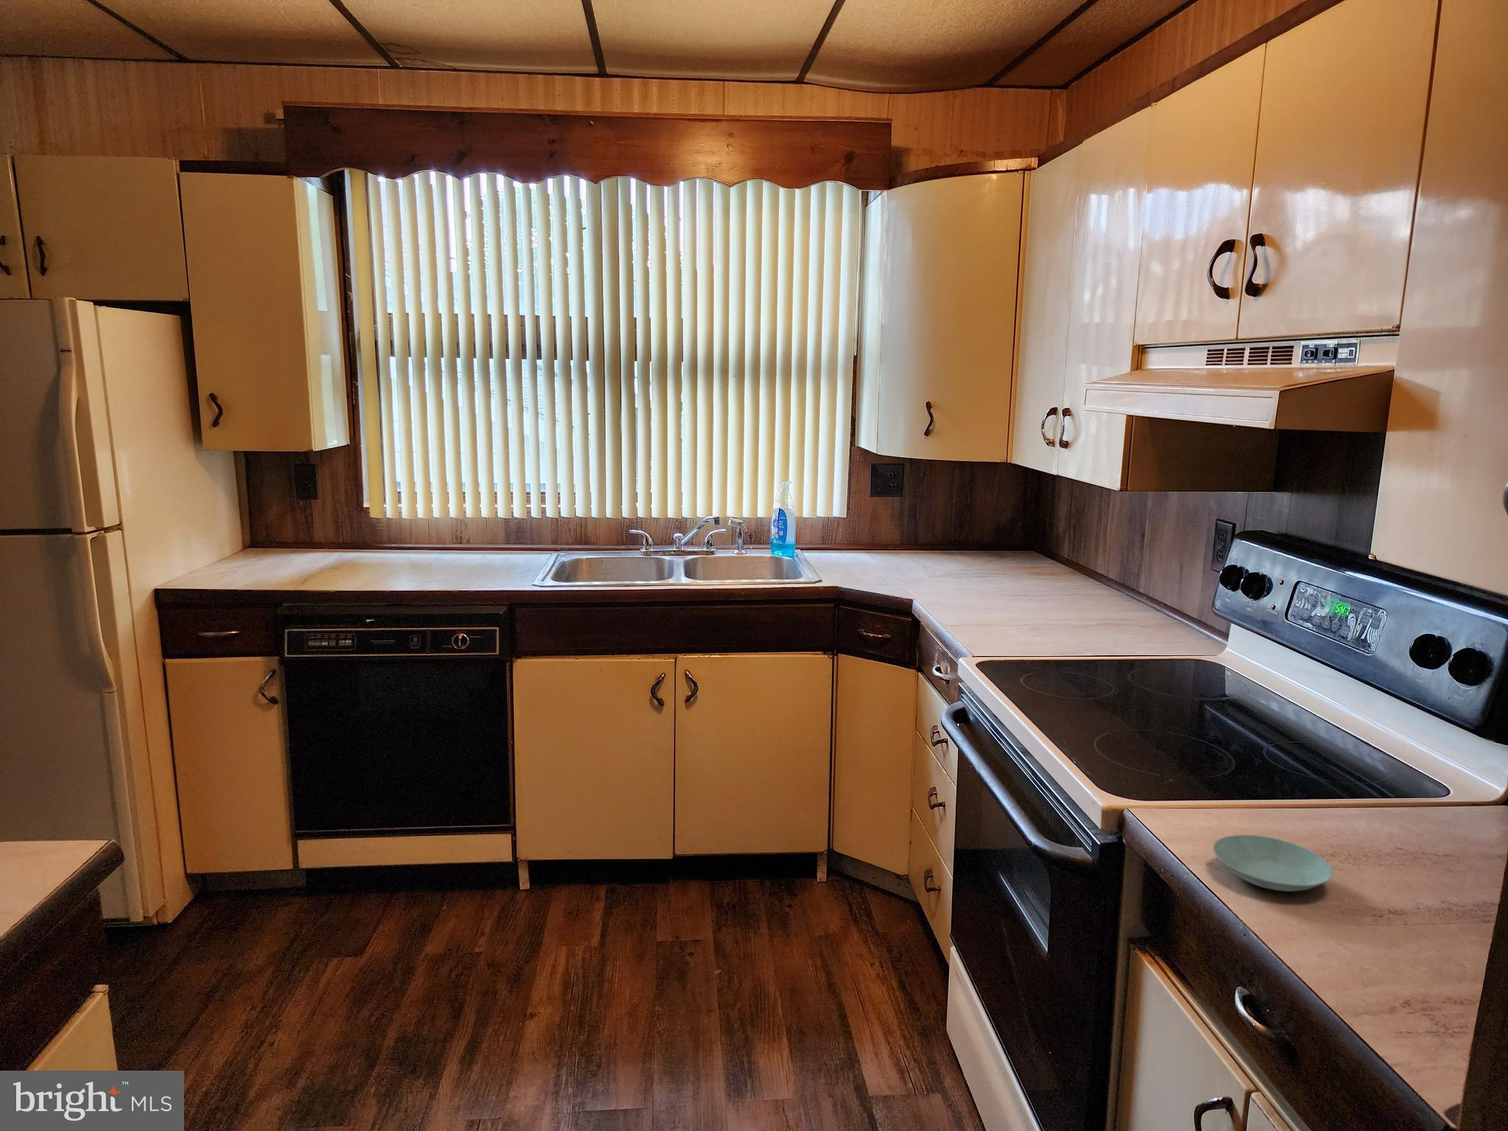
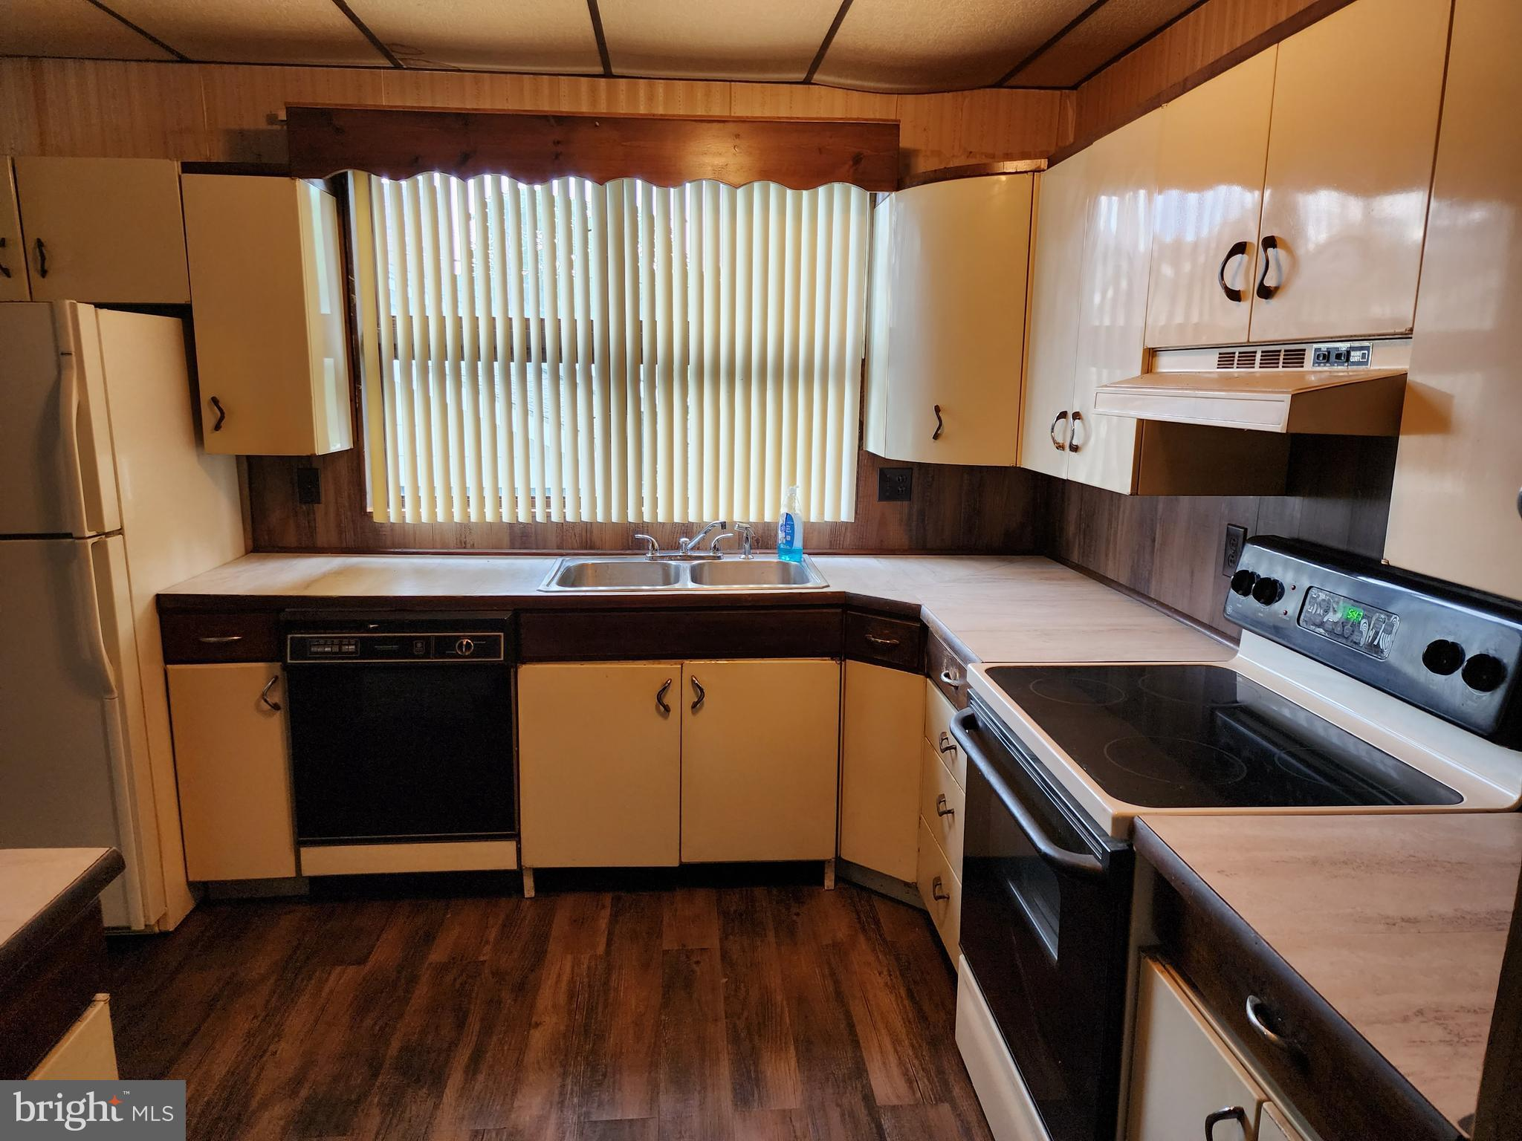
- saucer (1271, 867)
